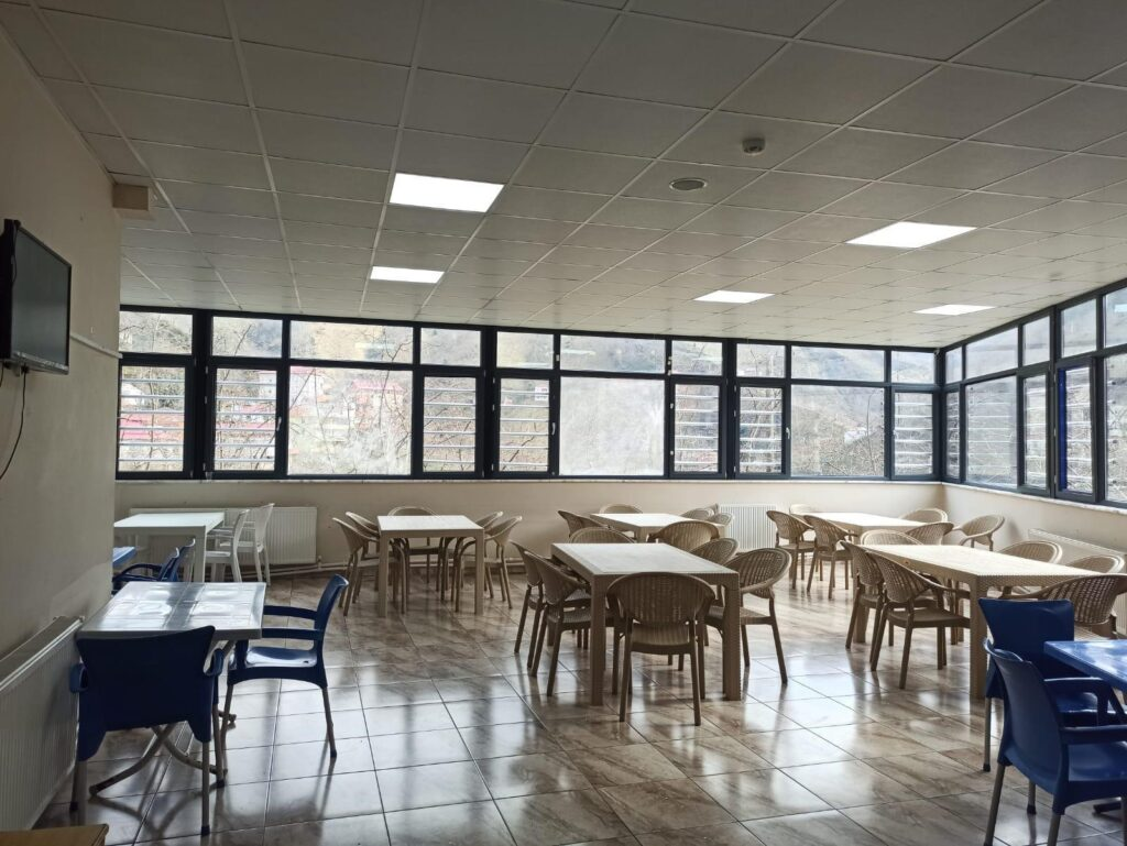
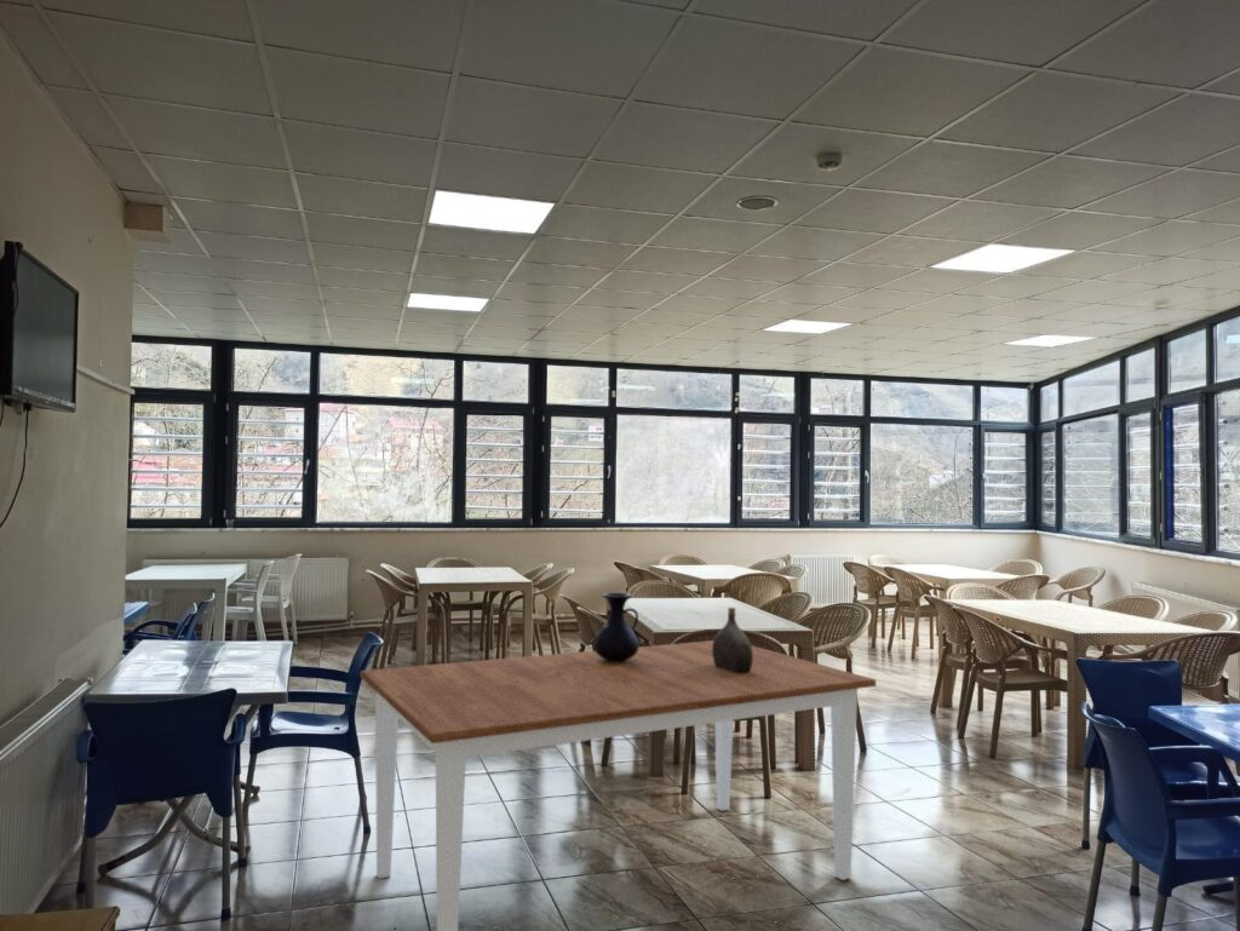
+ dining table (613, 736)
+ vase (616, 626)
+ water jug (731, 637)
